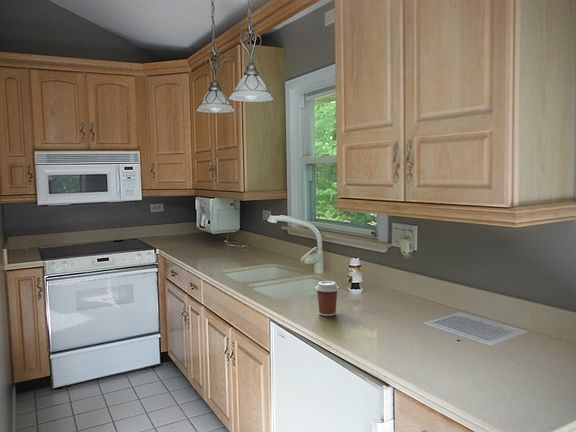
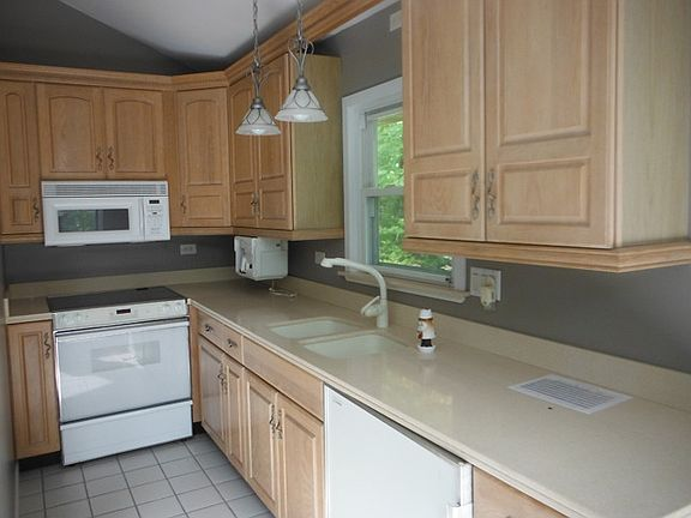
- coffee cup (327, 298)
